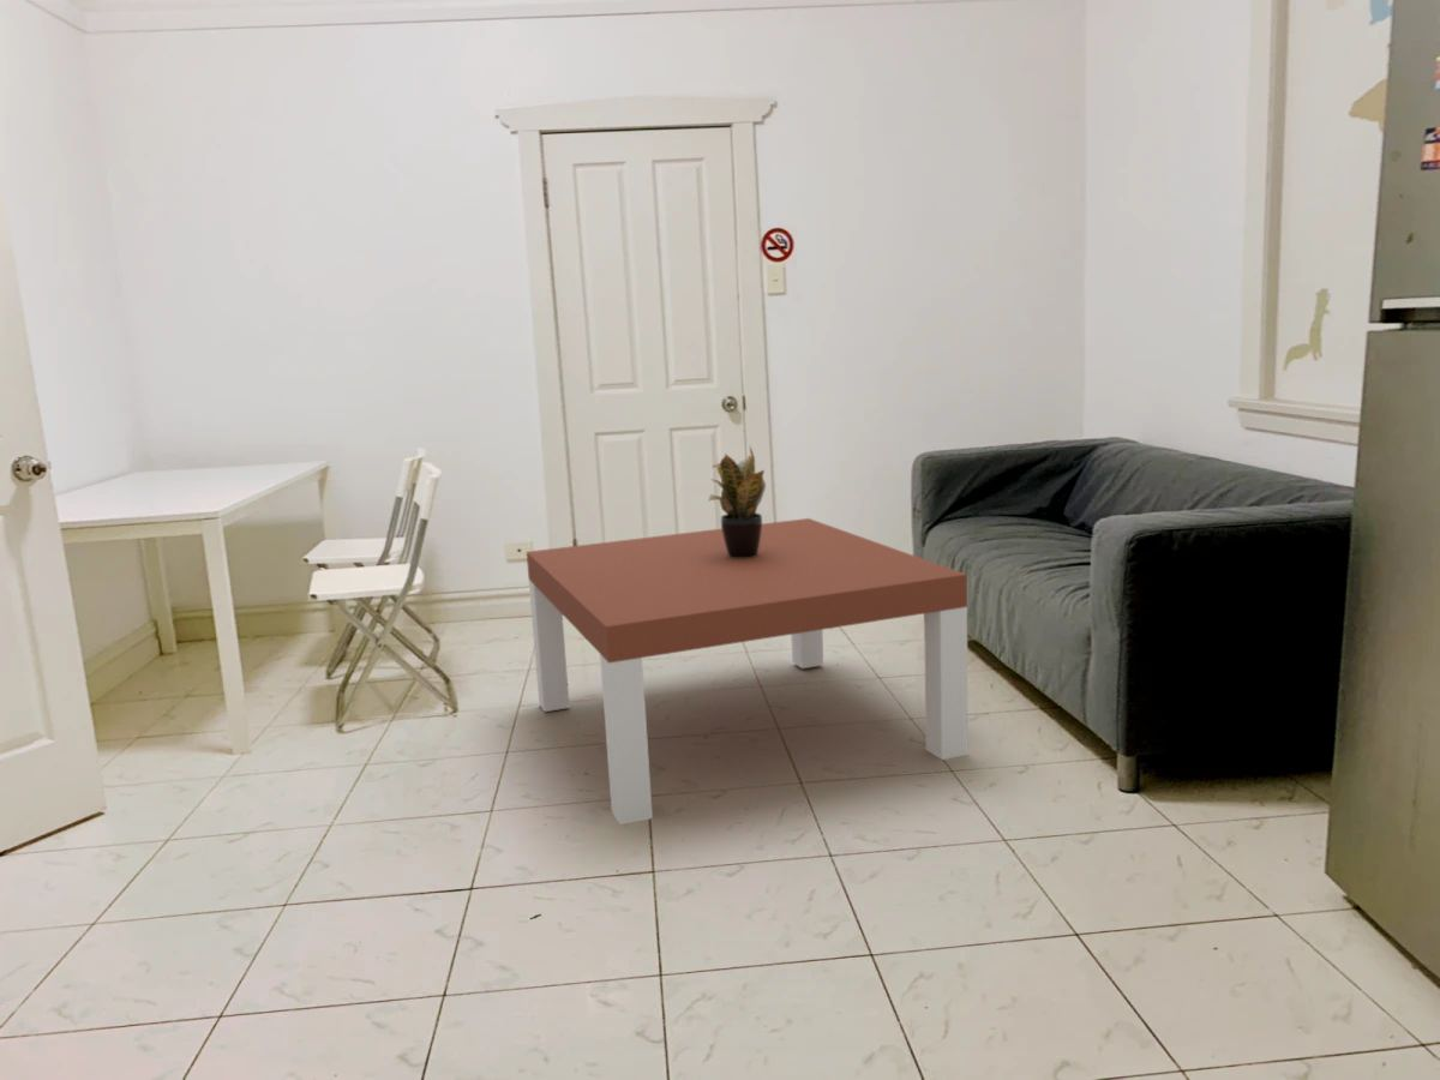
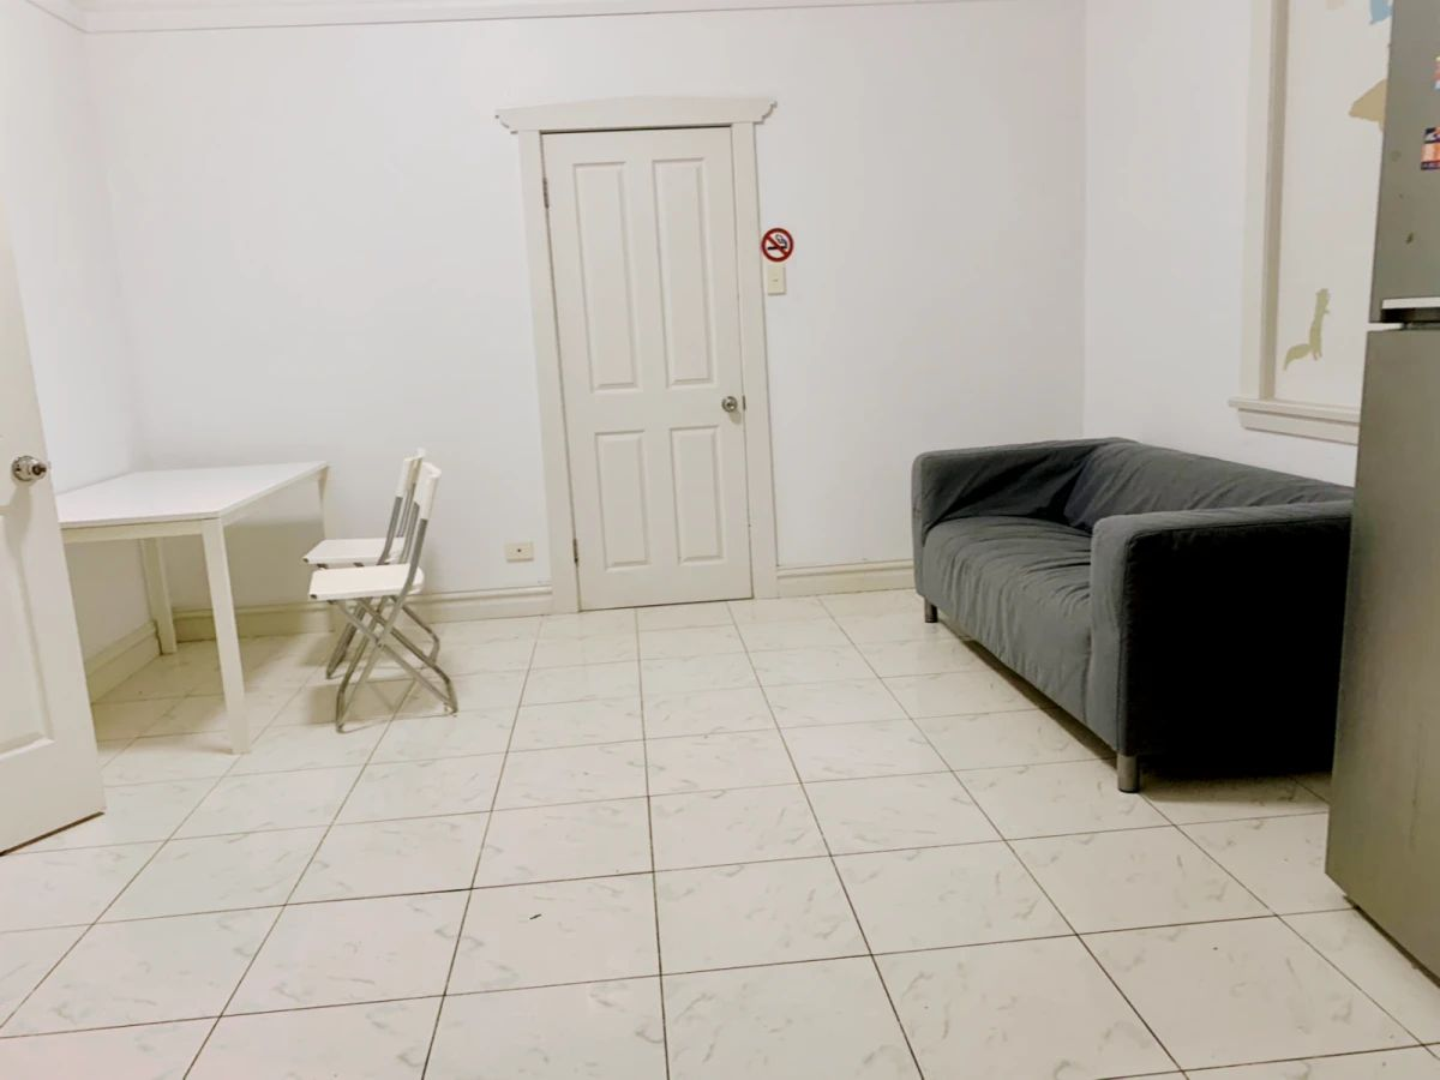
- potted plant (737, 497)
- coffee table (731, 643)
